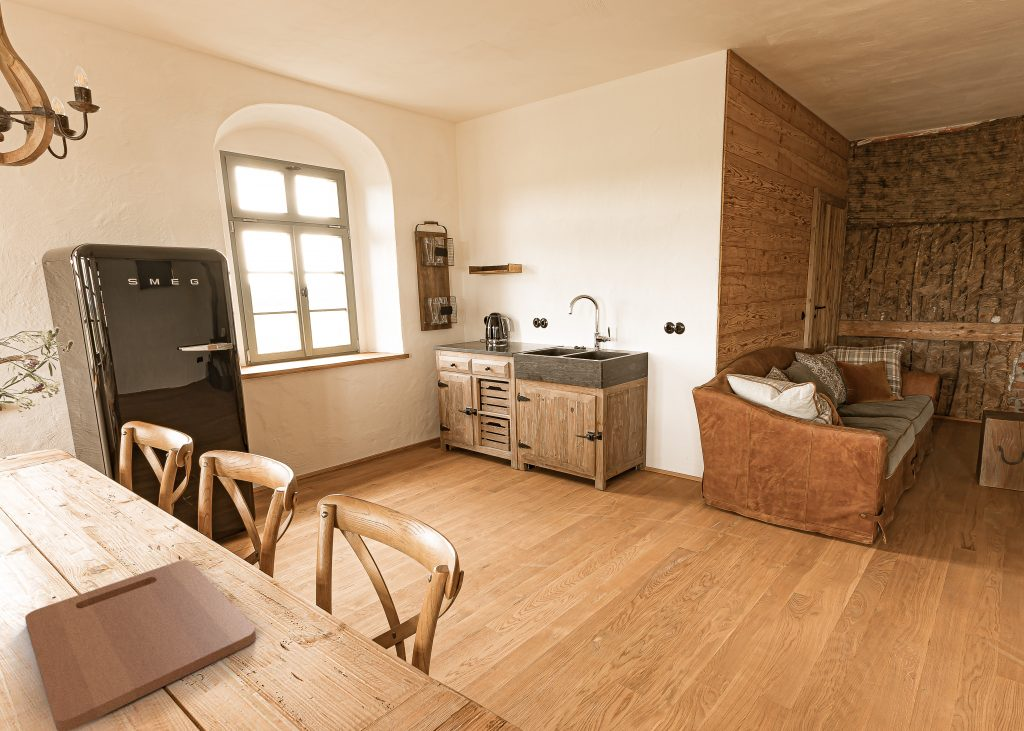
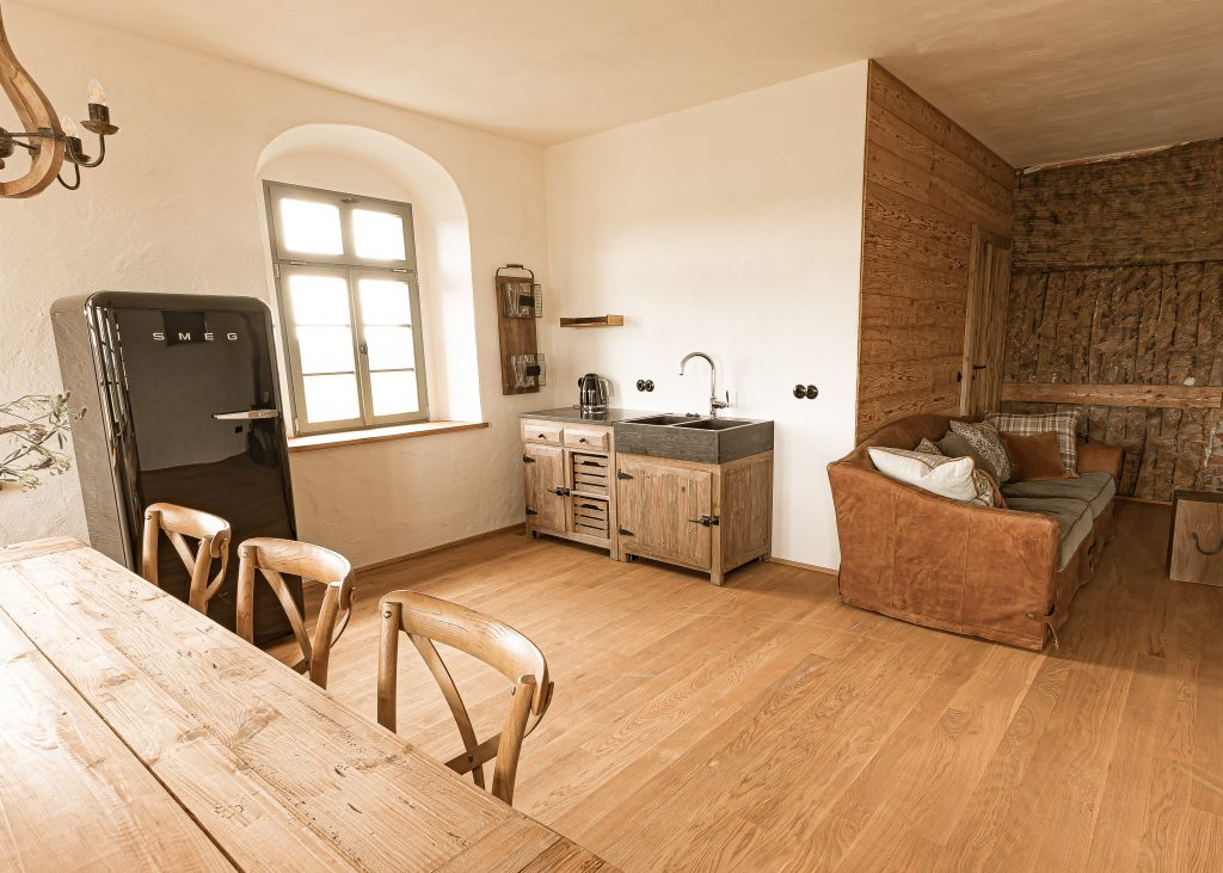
- cutting board (137, 626)
